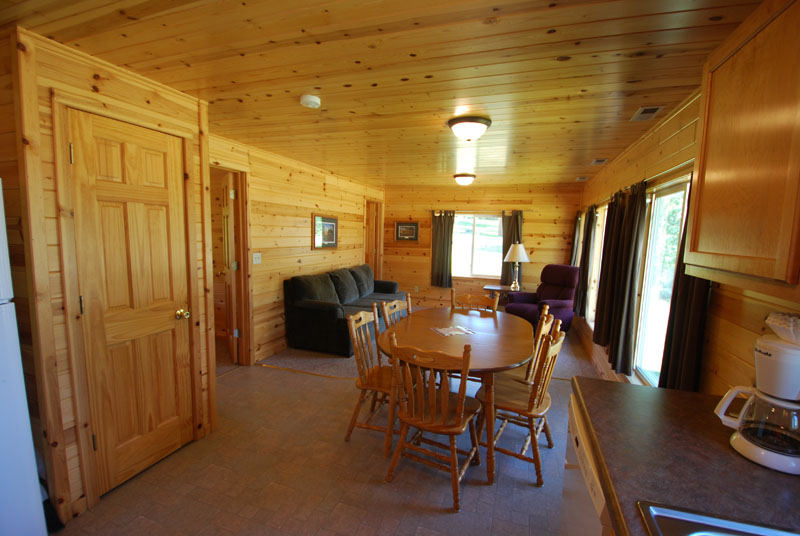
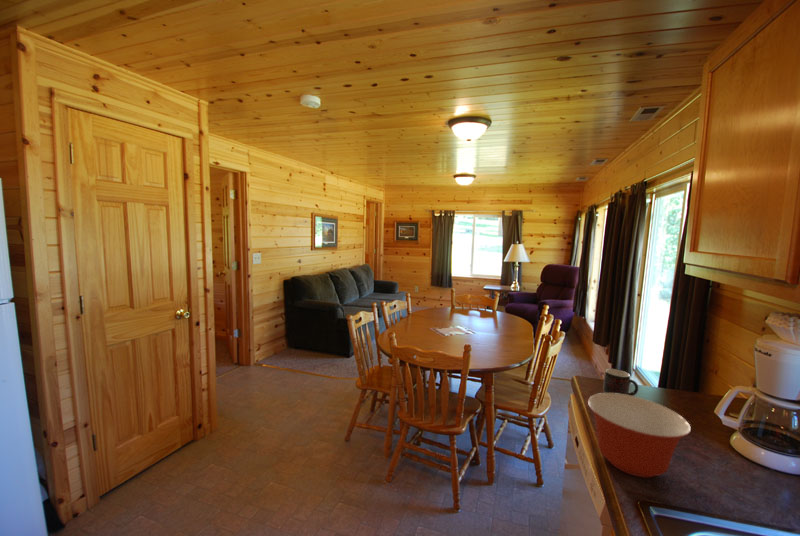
+ mug (620, 386)
+ mixing bowl (633, 437)
